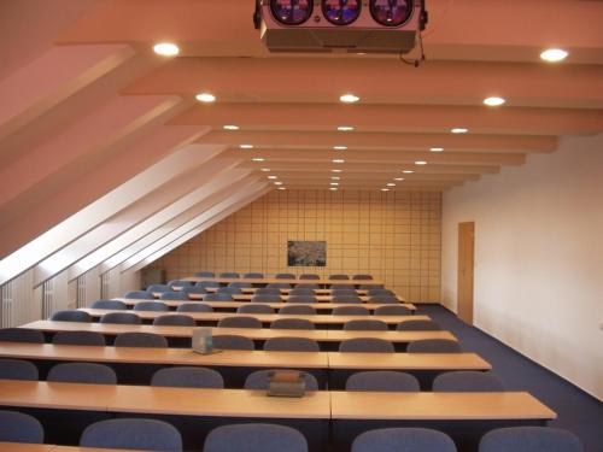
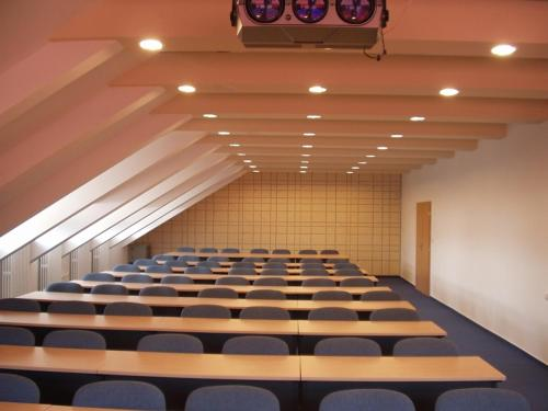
- wall art (306, 253)
- book stack (286, 383)
- binder (207, 340)
